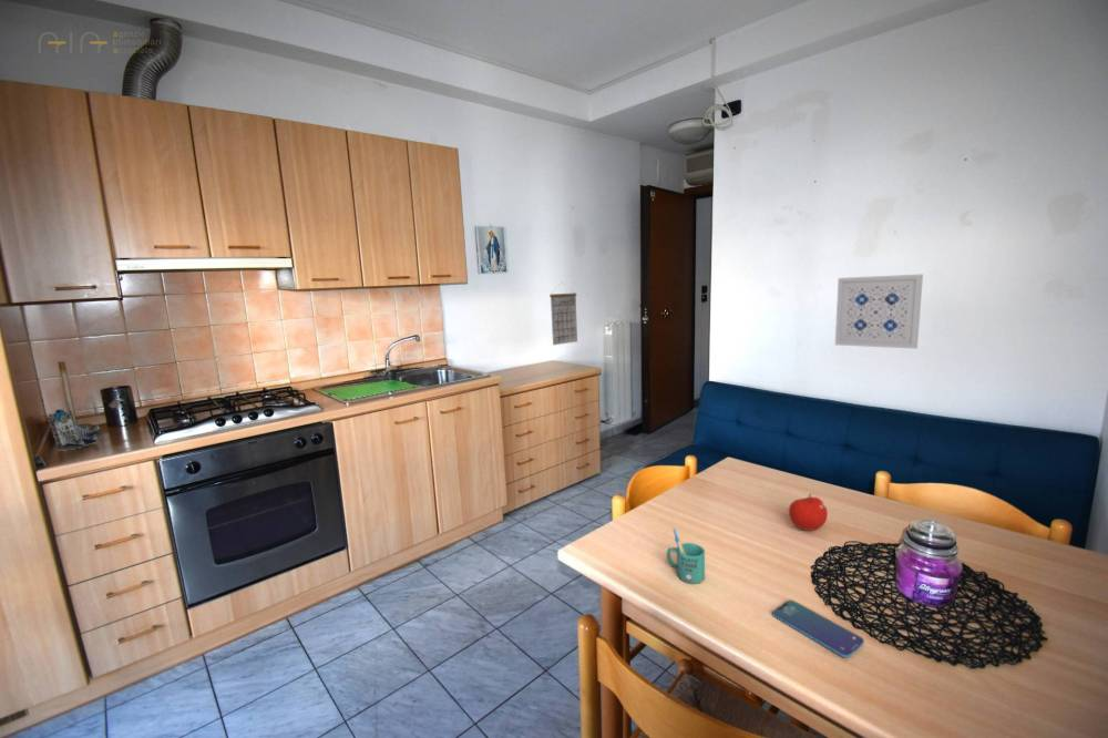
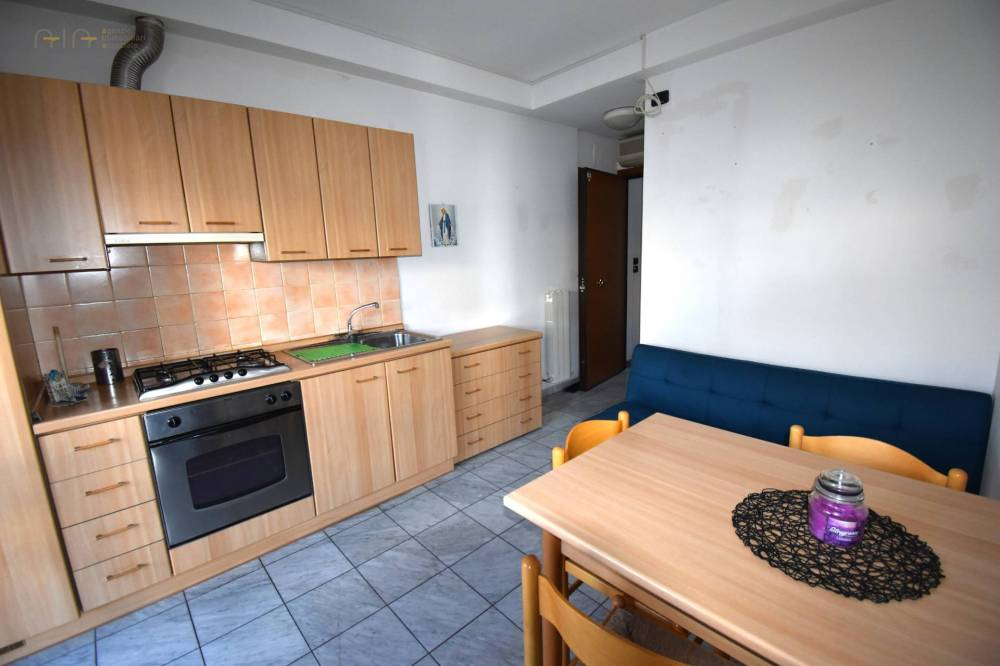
- fruit (808, 511)
- calendar (564, 312)
- smartphone (815, 626)
- wall art (875, 311)
- mug (685, 550)
